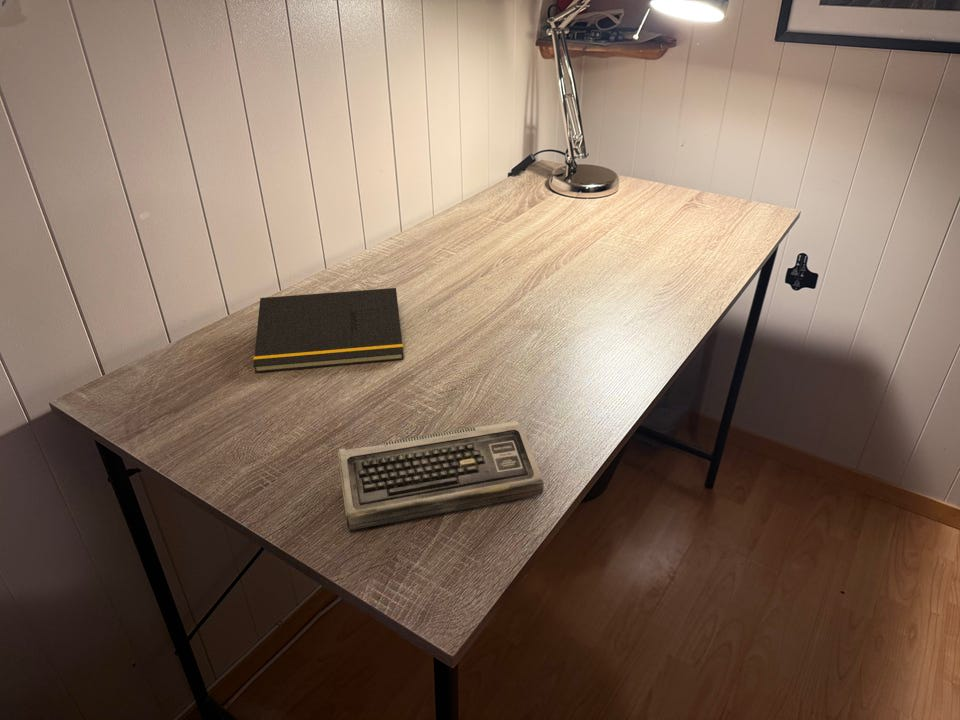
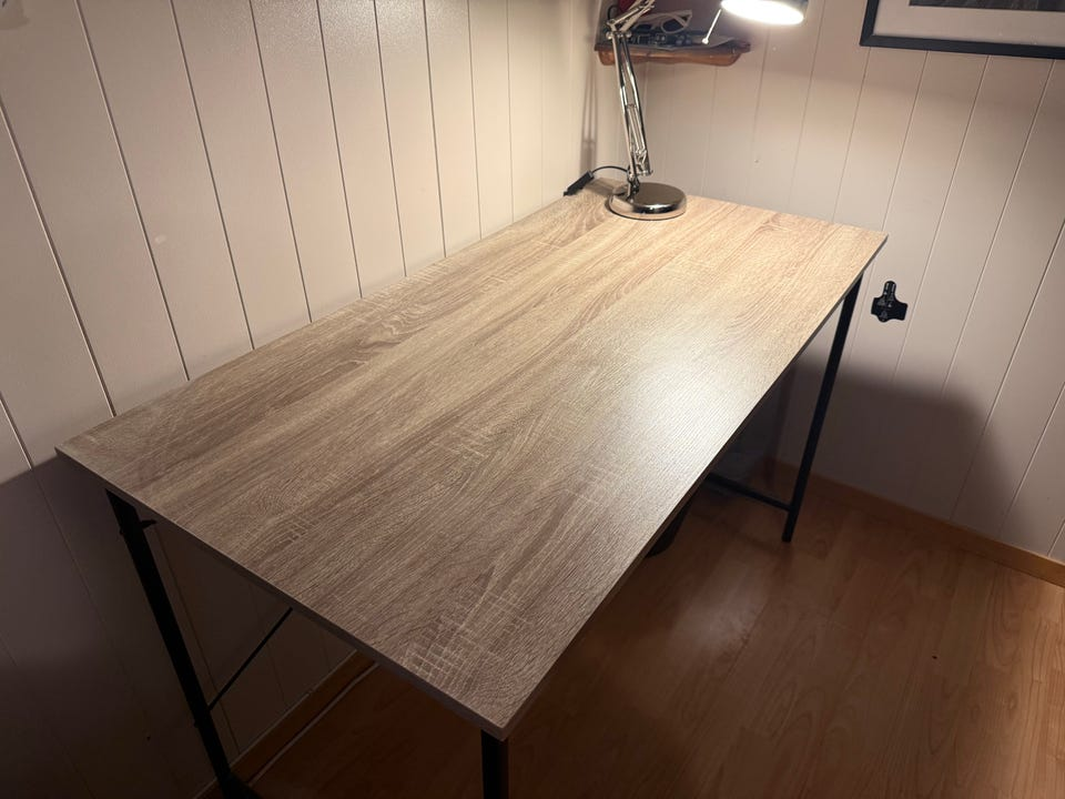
- notepad (329, 327)
- keyboard (438, 468)
